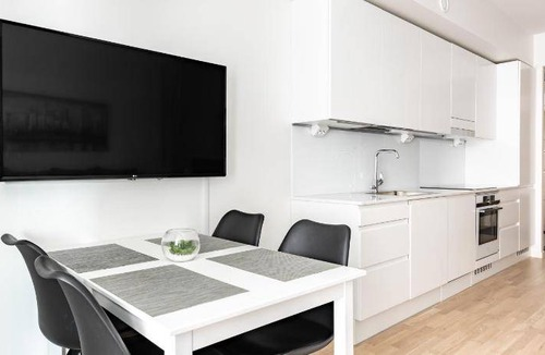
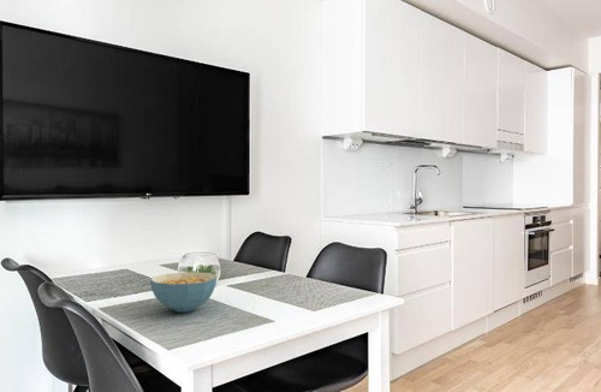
+ cereal bowl (184, 293)
